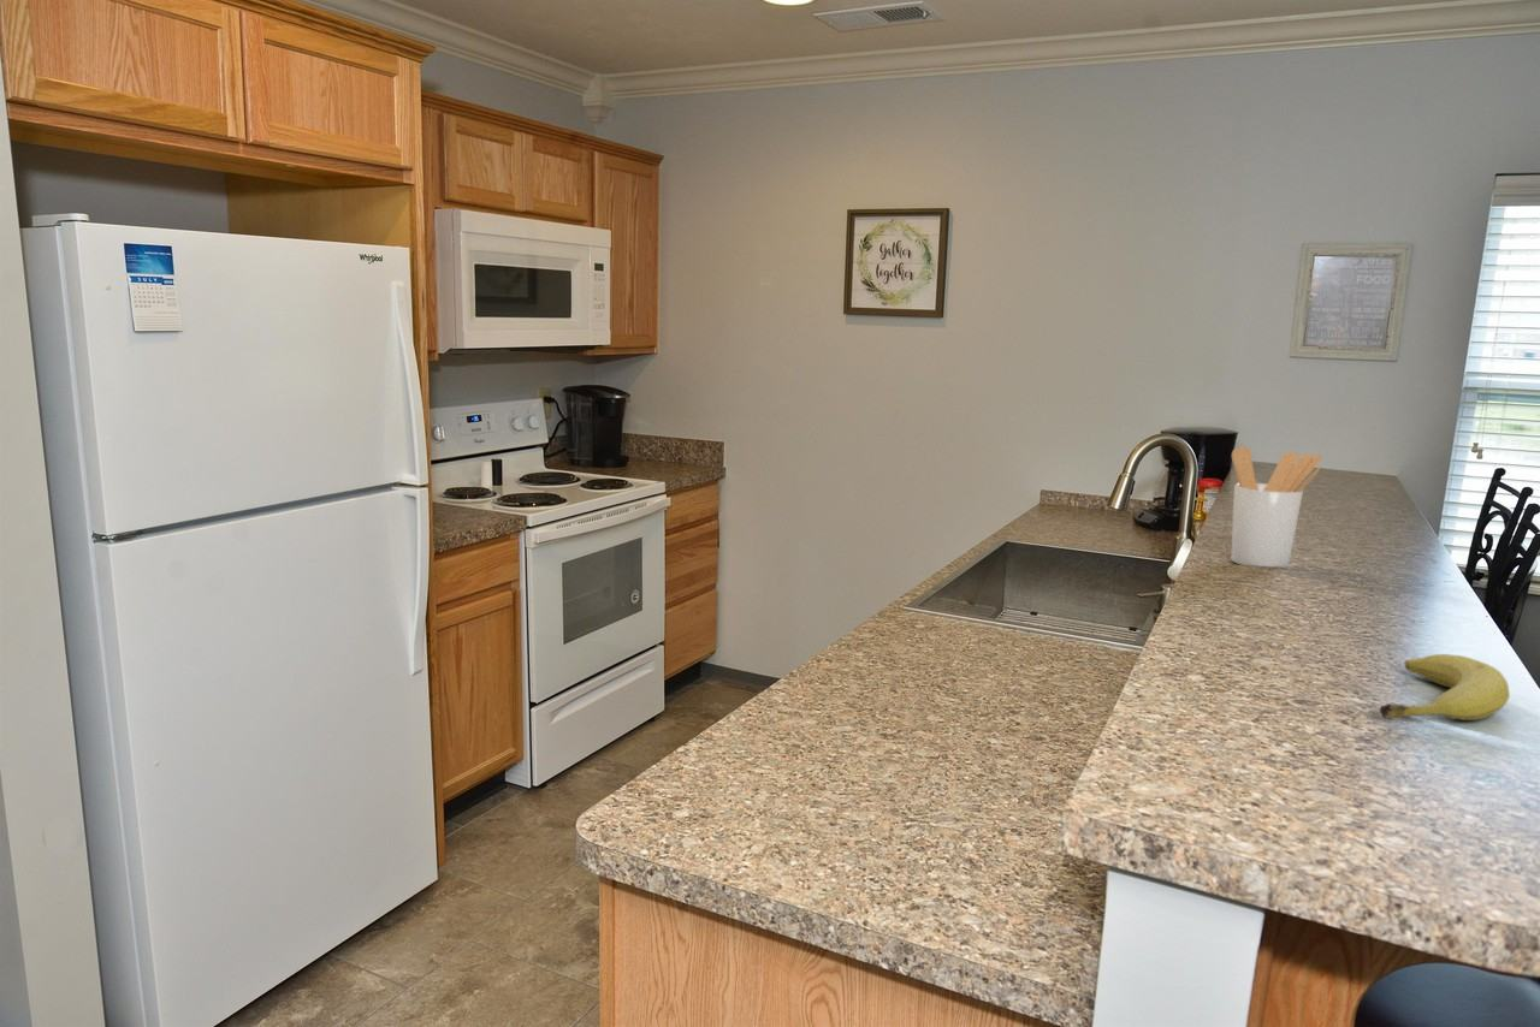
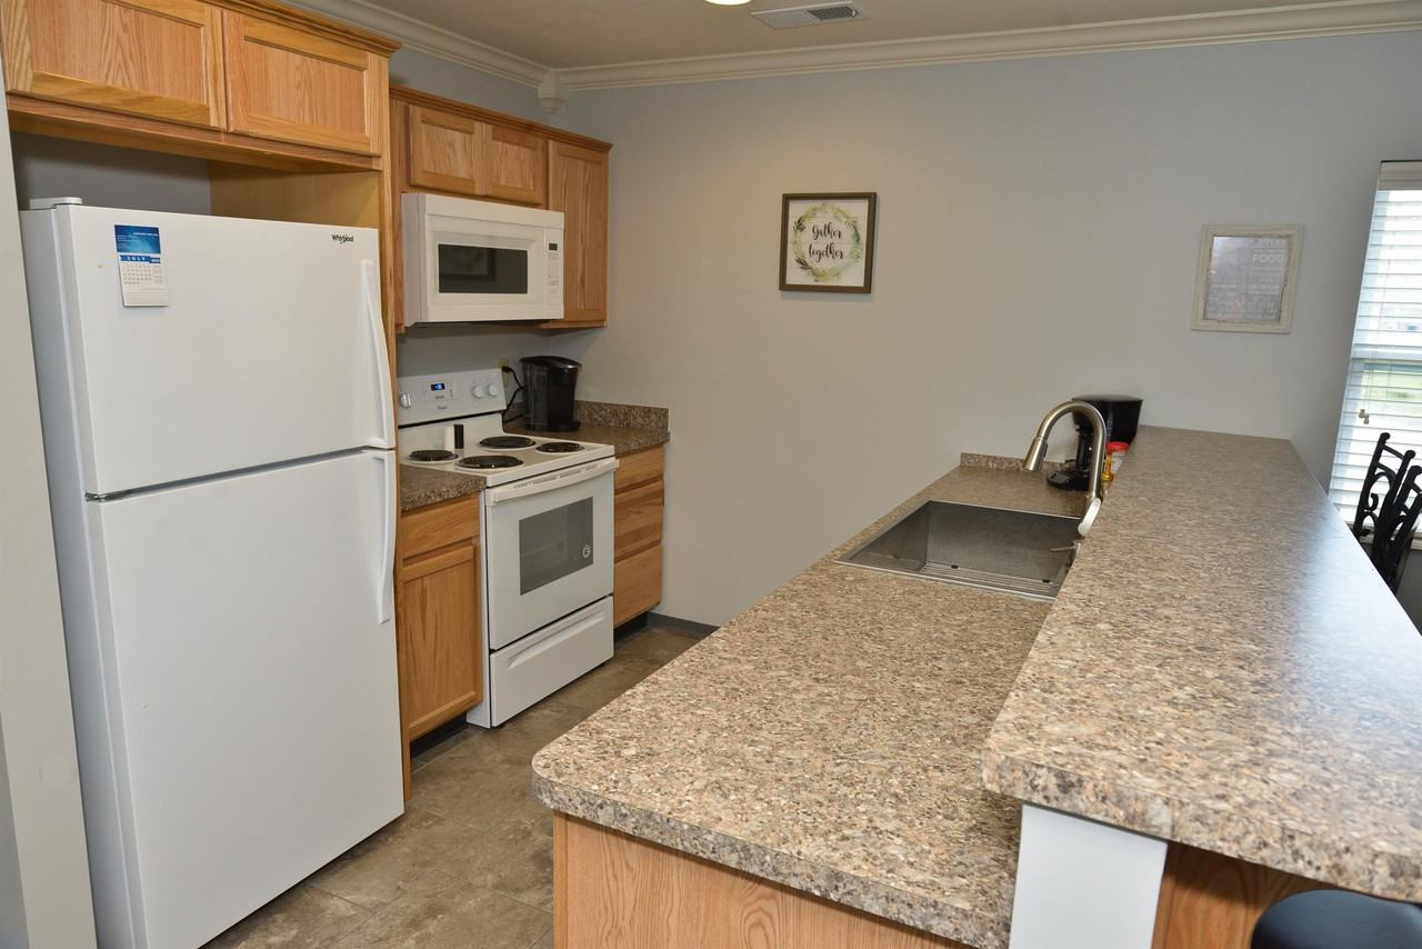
- fruit (1447, 684)
- utensil holder (1275, 505)
